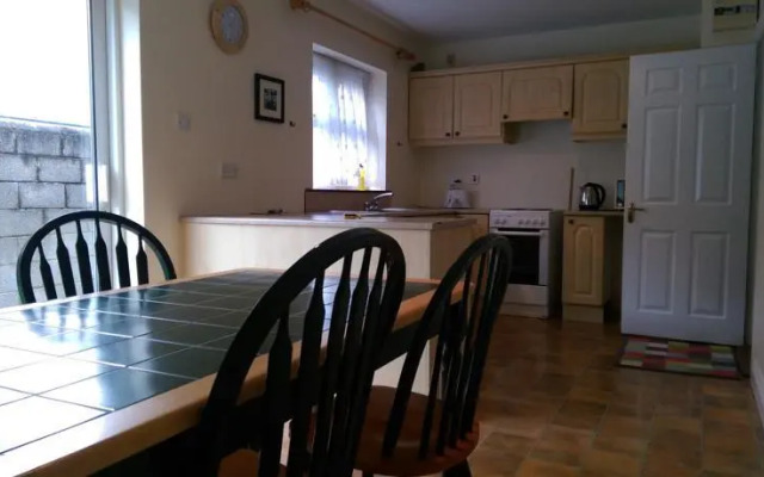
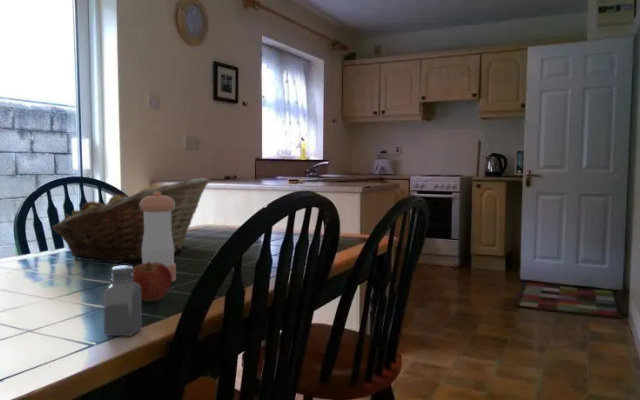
+ pepper shaker (157, 236)
+ saltshaker (122, 299)
+ apple (150, 279)
+ fruit basket (137, 214)
